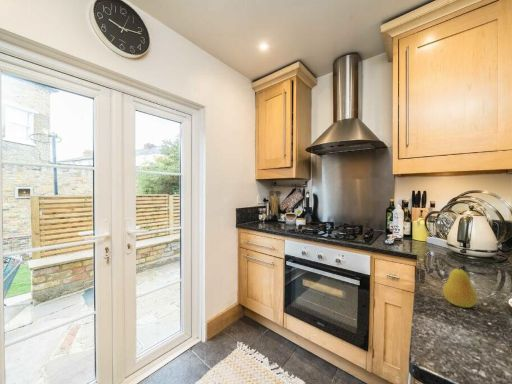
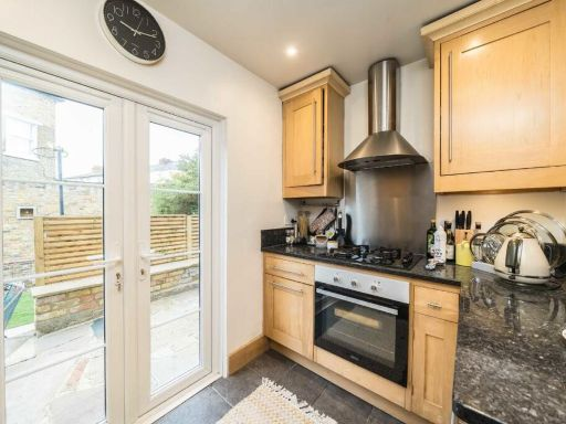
- fruit (459, 284)
